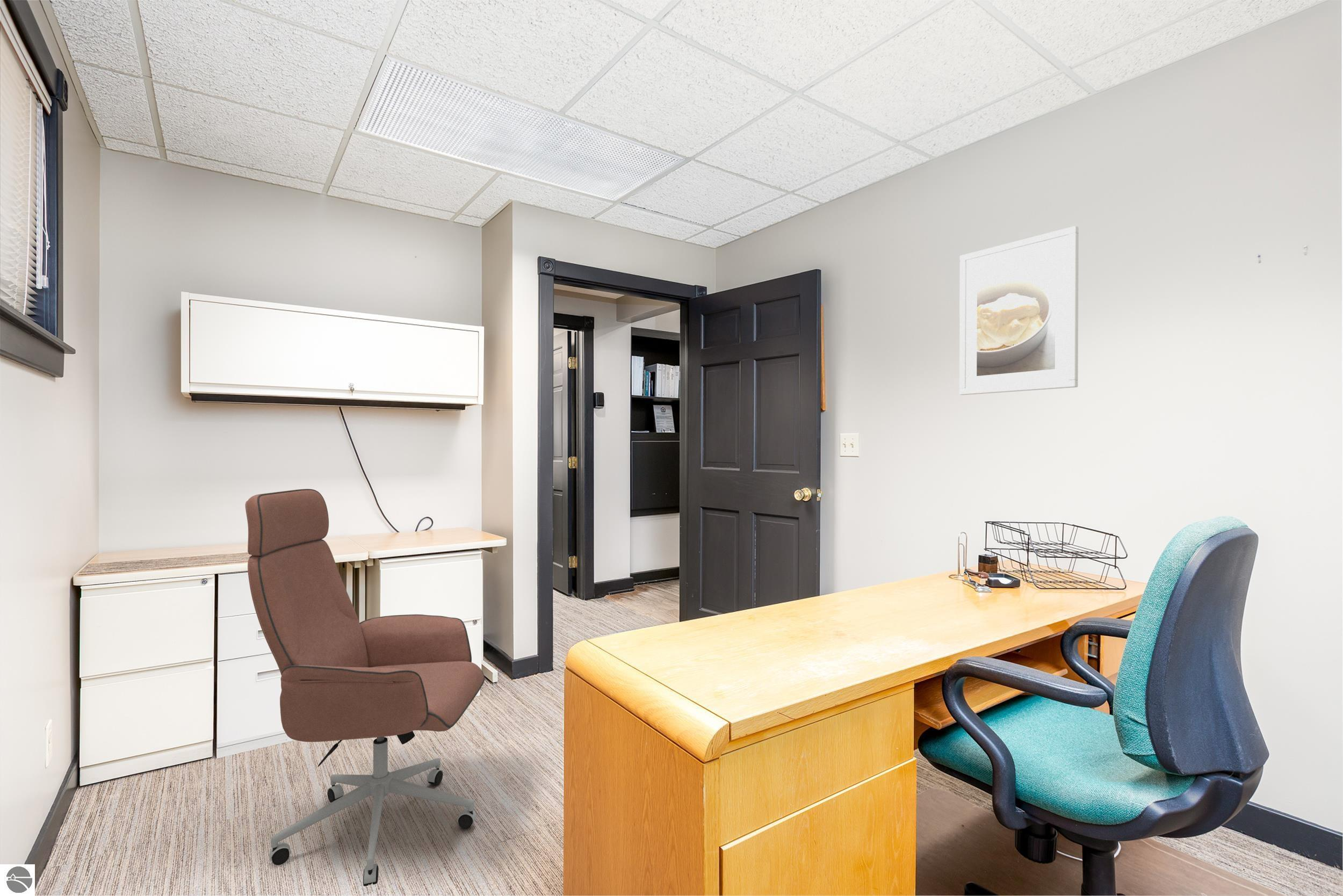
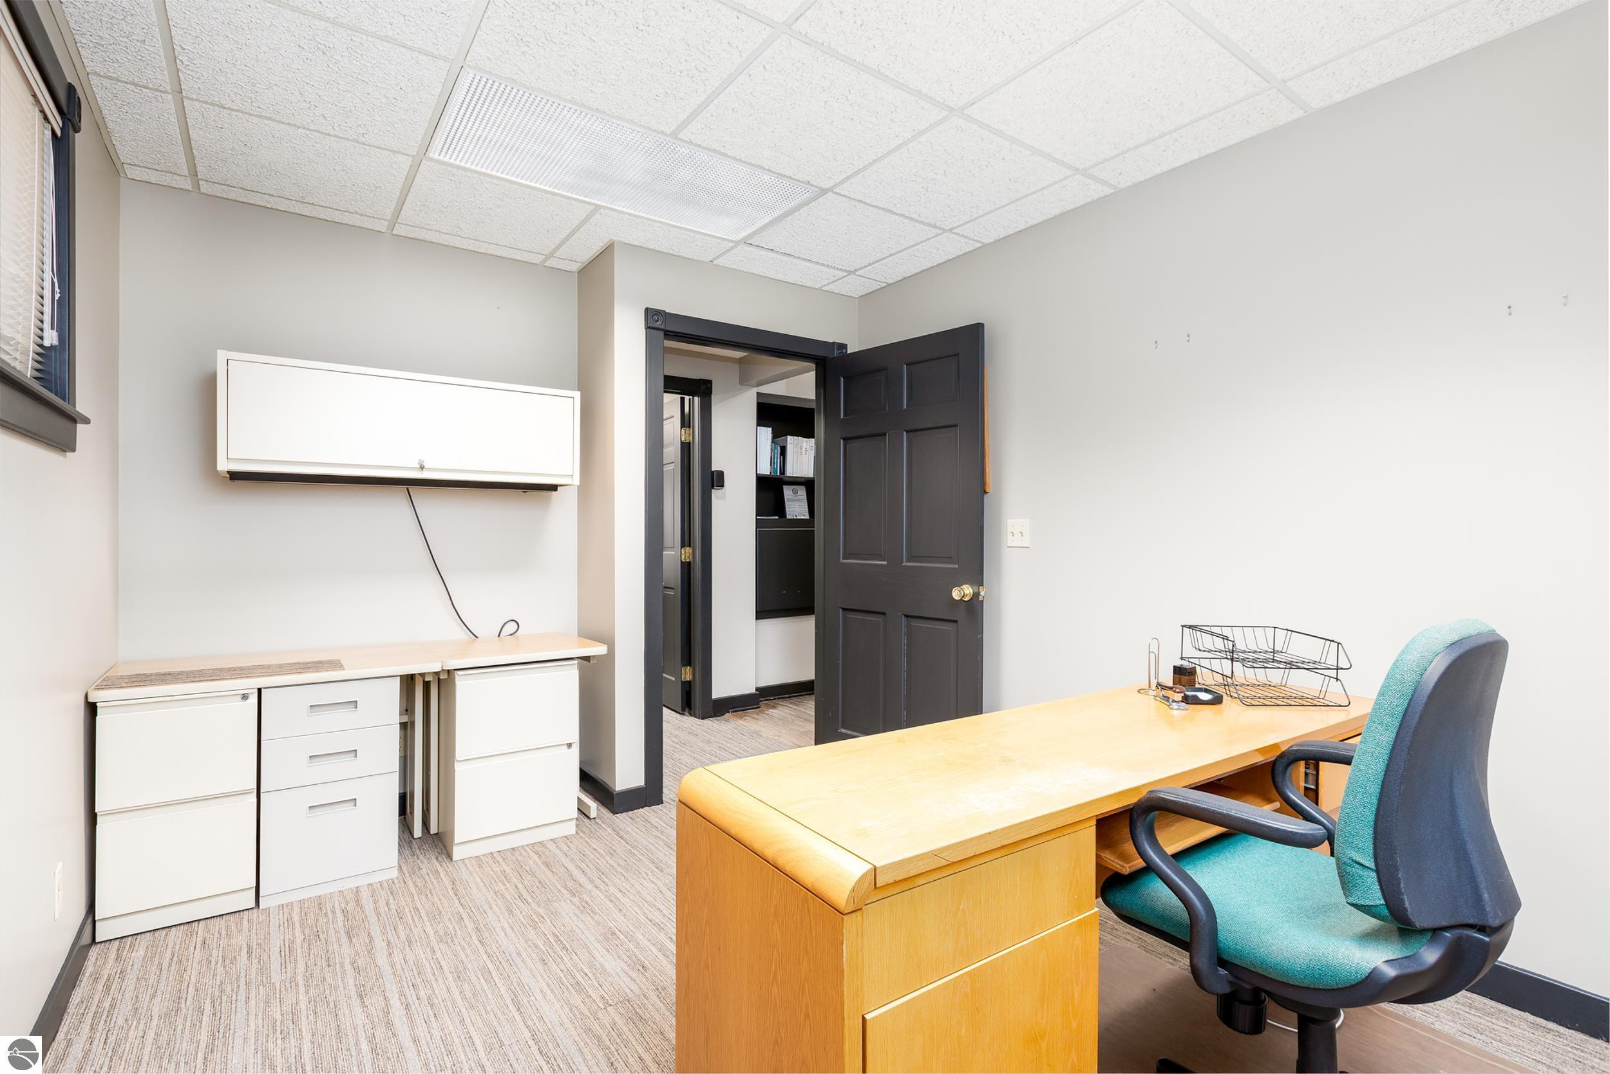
- office chair (370, 660)
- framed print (1014, 316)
